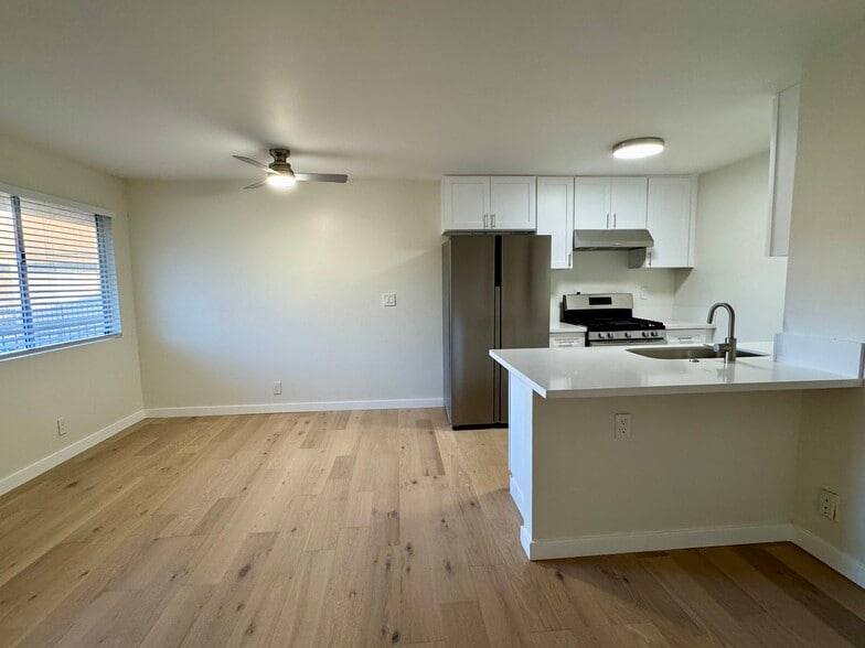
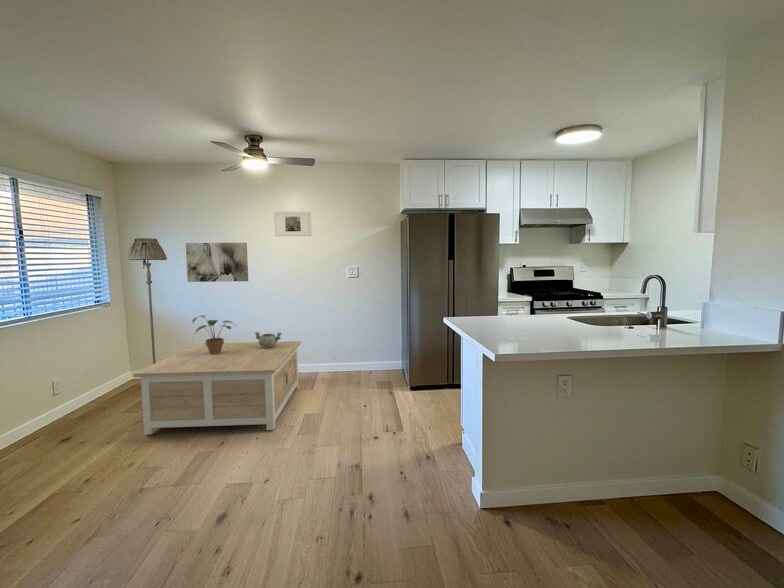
+ wall art (217, 262)
+ coffee table (232, 381)
+ floor lamp (150, 313)
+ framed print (293, 224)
+ decorative bowl (268, 339)
+ potted plant (214, 334)
